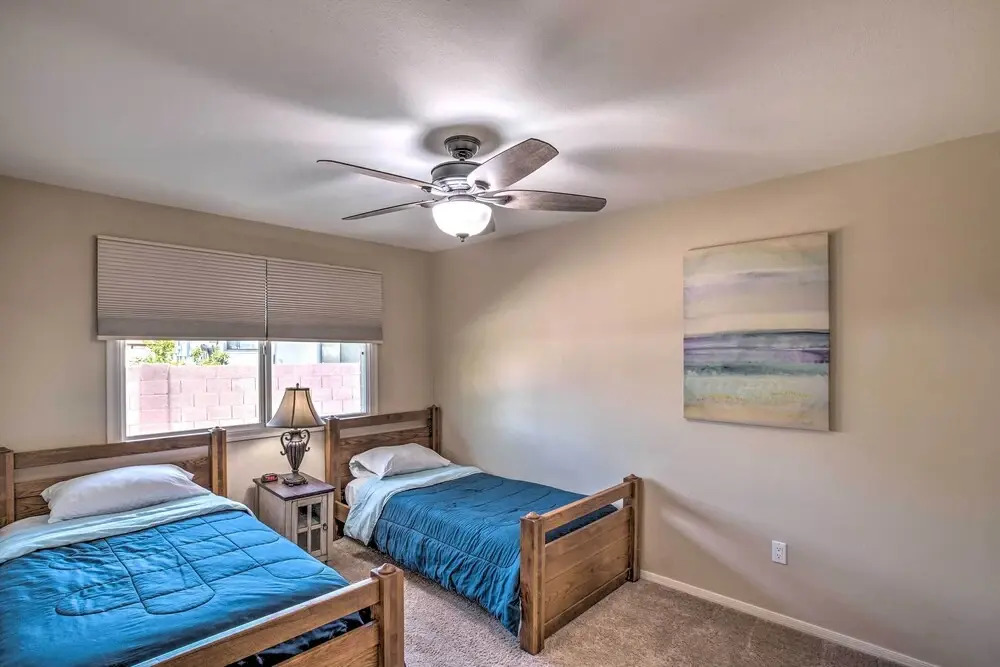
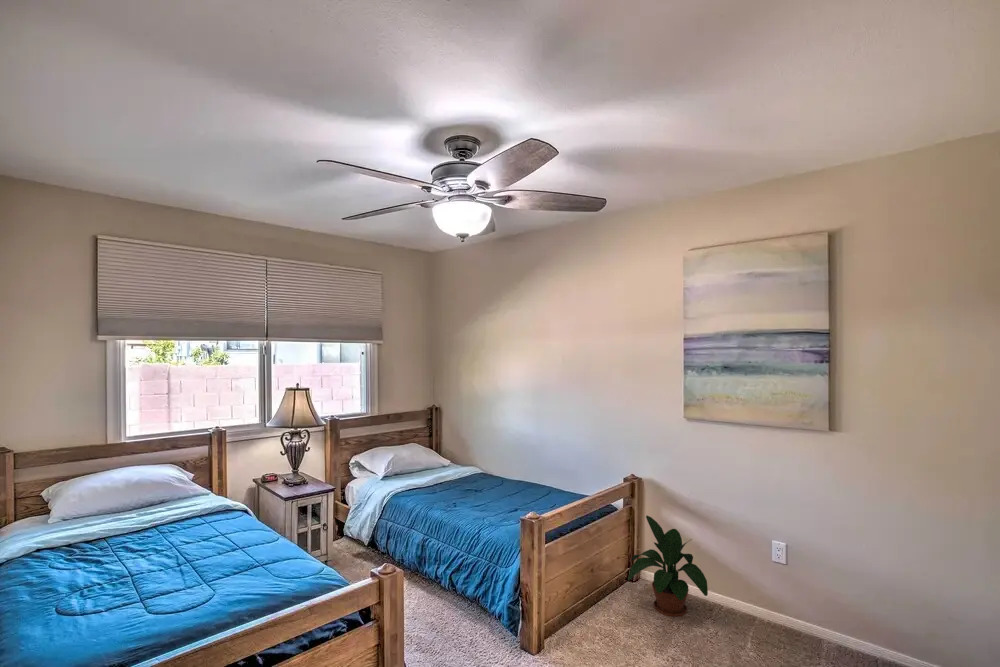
+ potted plant (670, 562)
